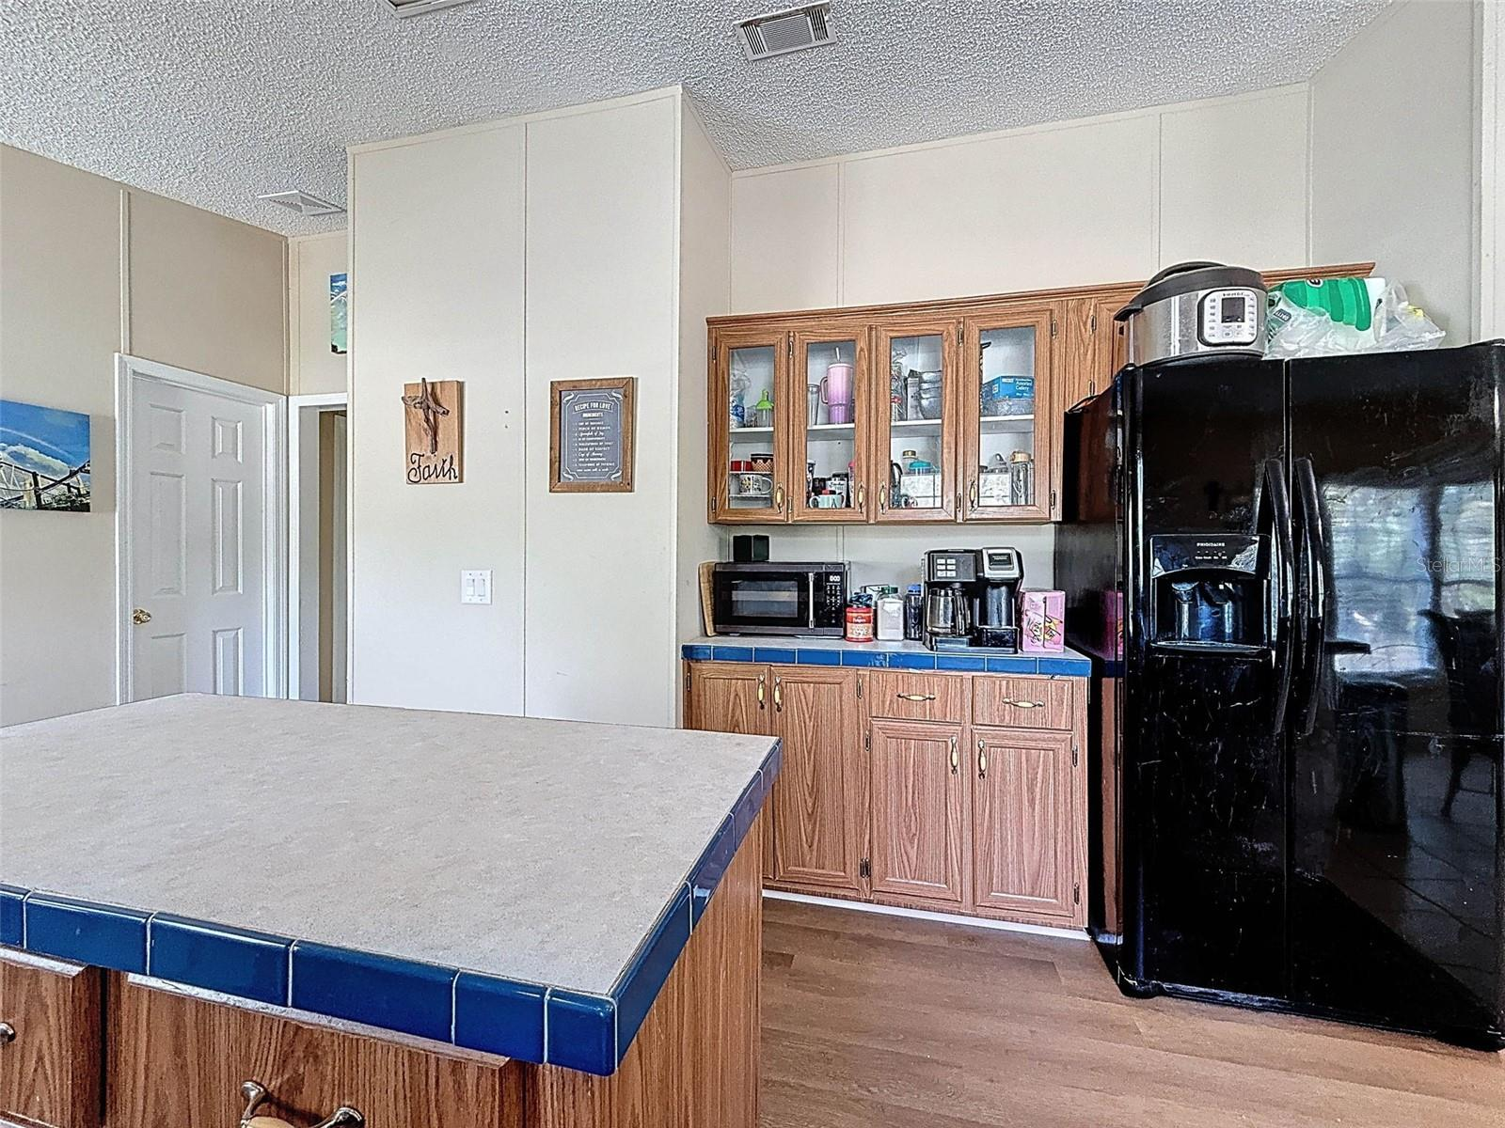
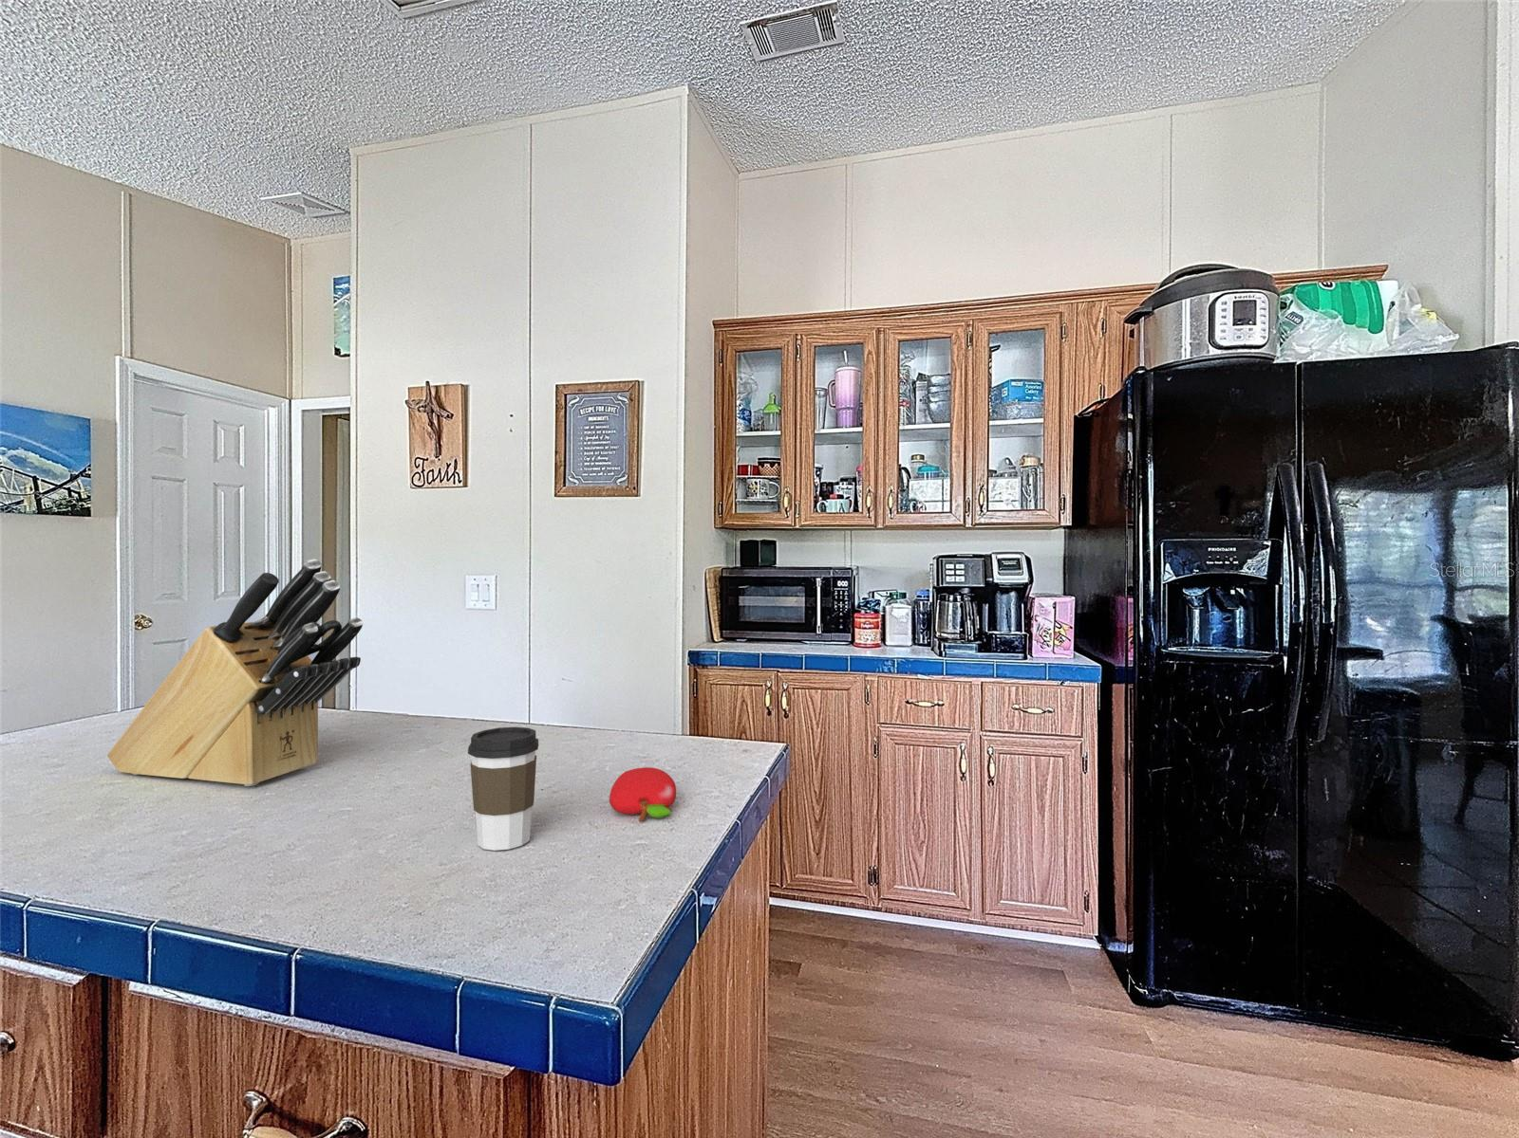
+ fruit (642, 791)
+ knife block (238, 666)
+ coffee cup (504, 787)
